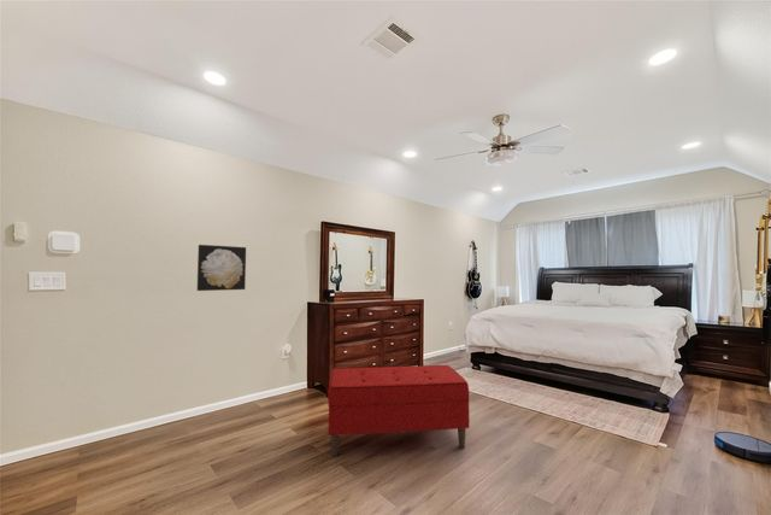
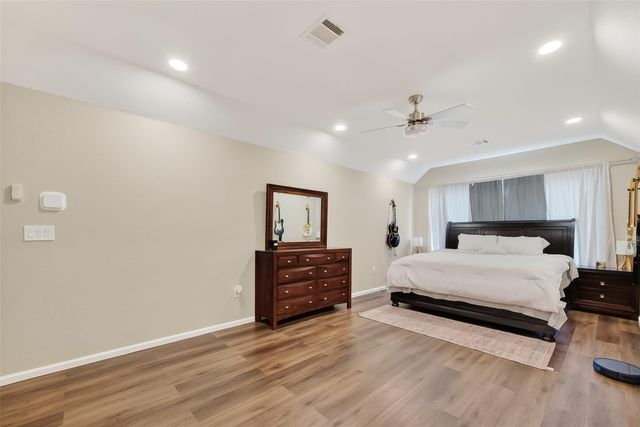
- bench (395, 405)
- wall art (222, 268)
